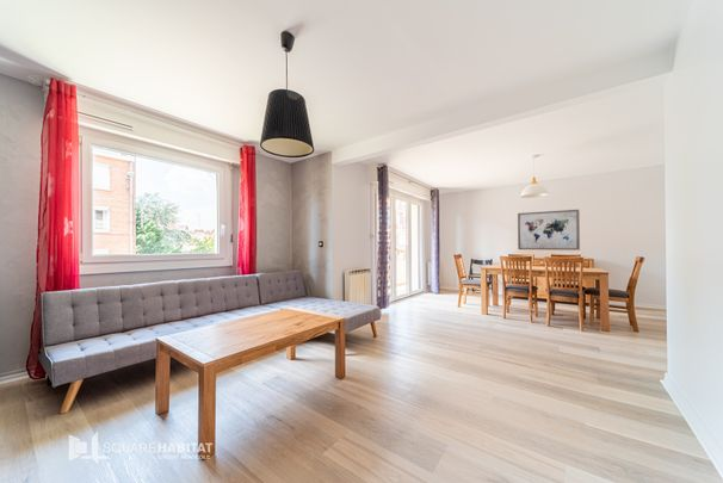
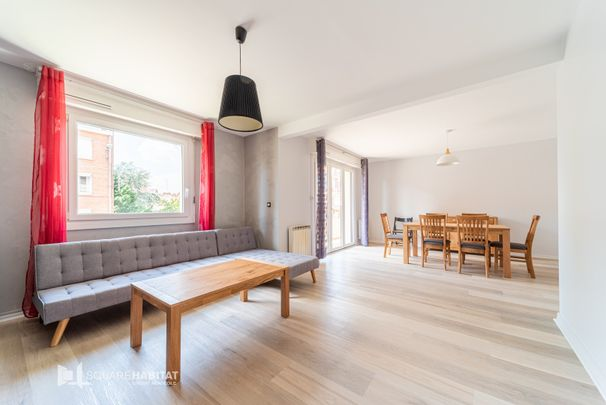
- wall art (546, 230)
